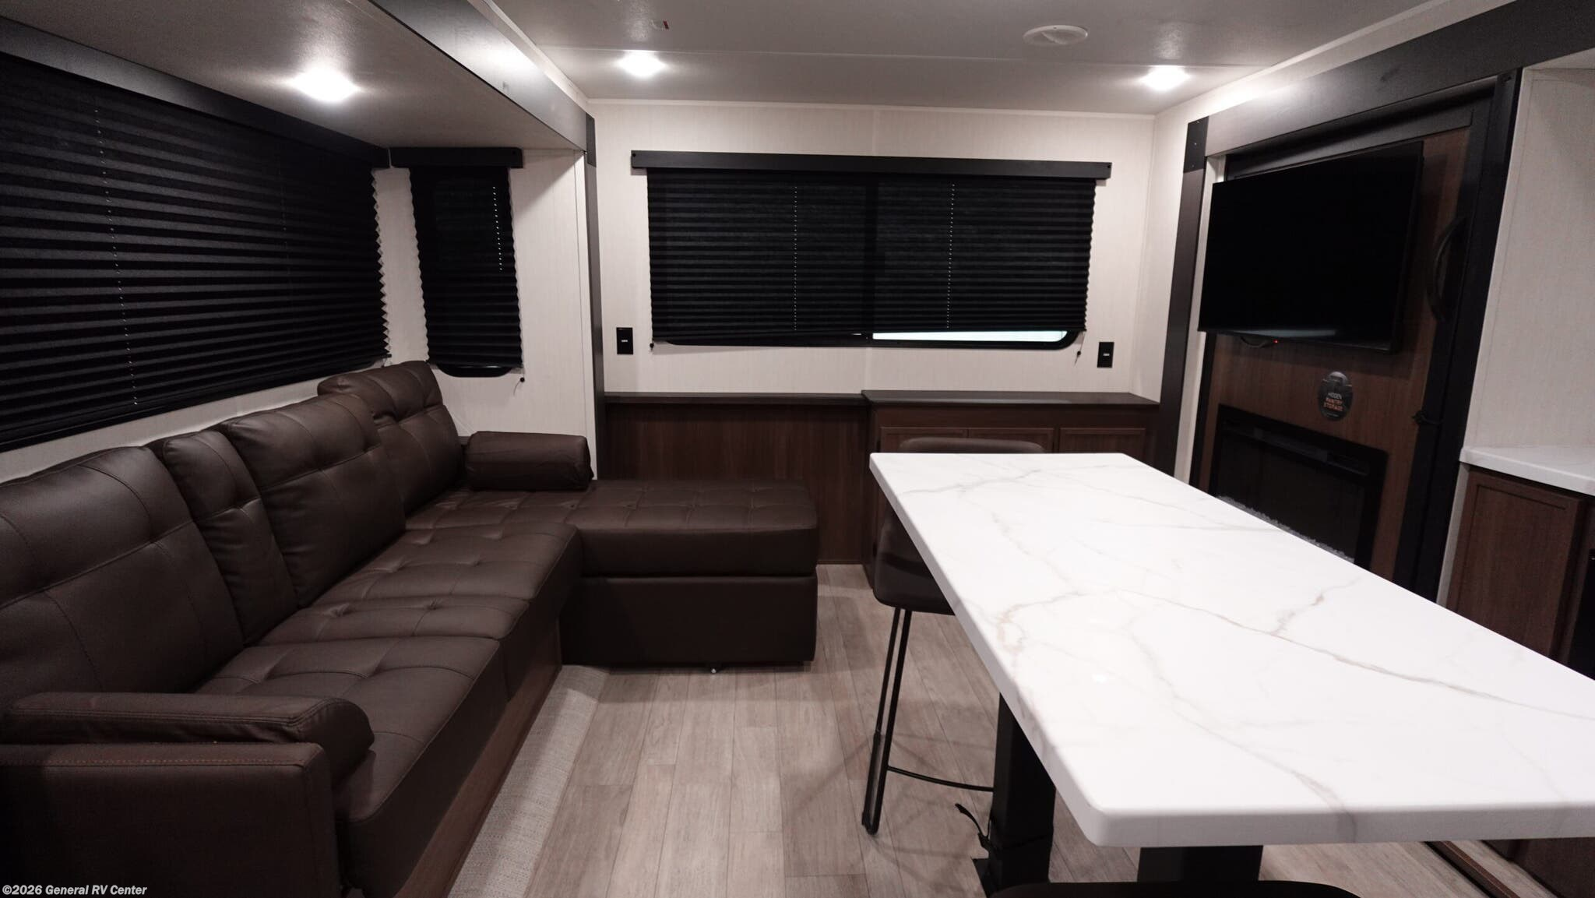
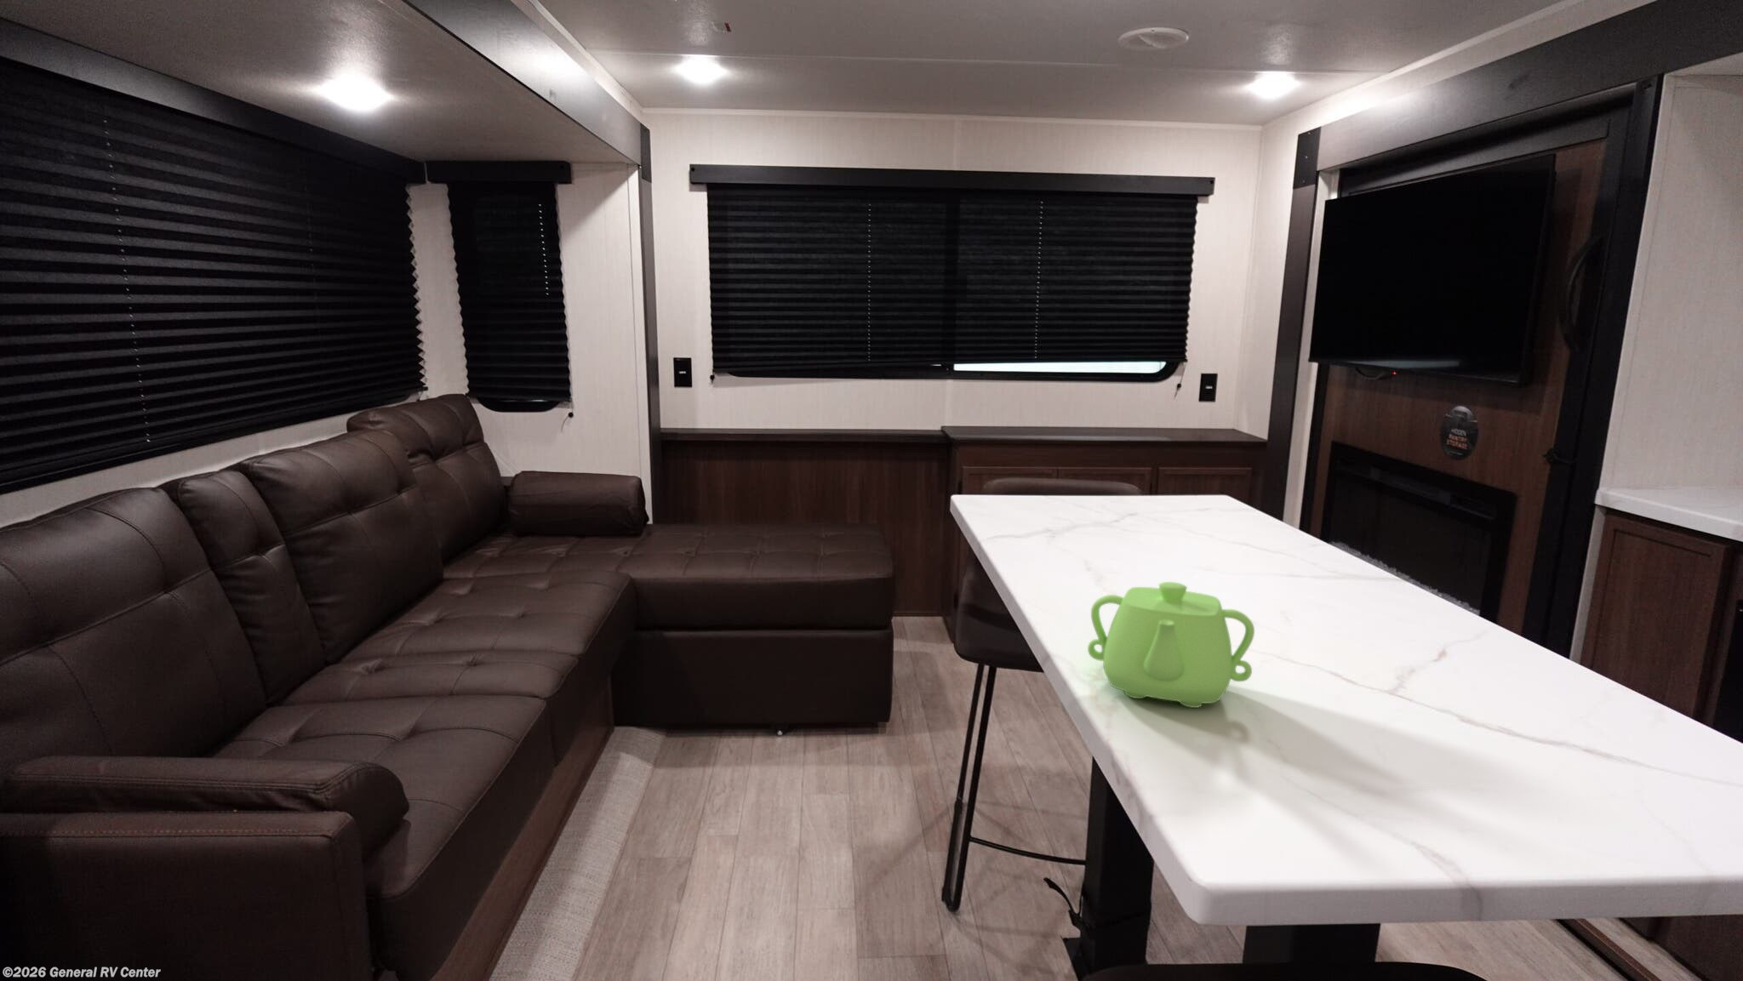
+ teapot (1167, 644)
